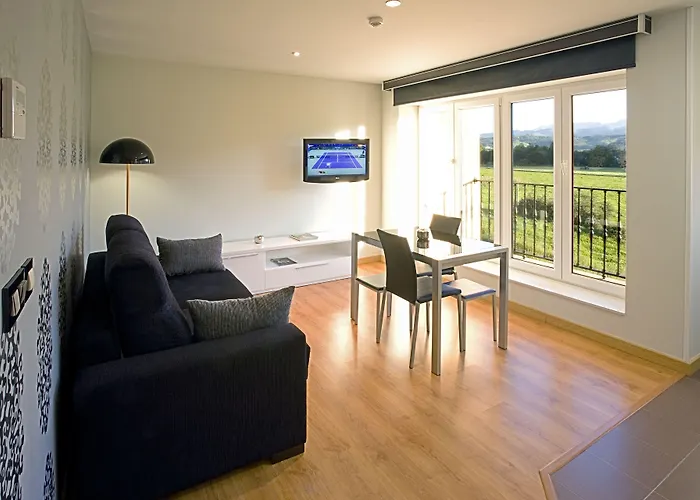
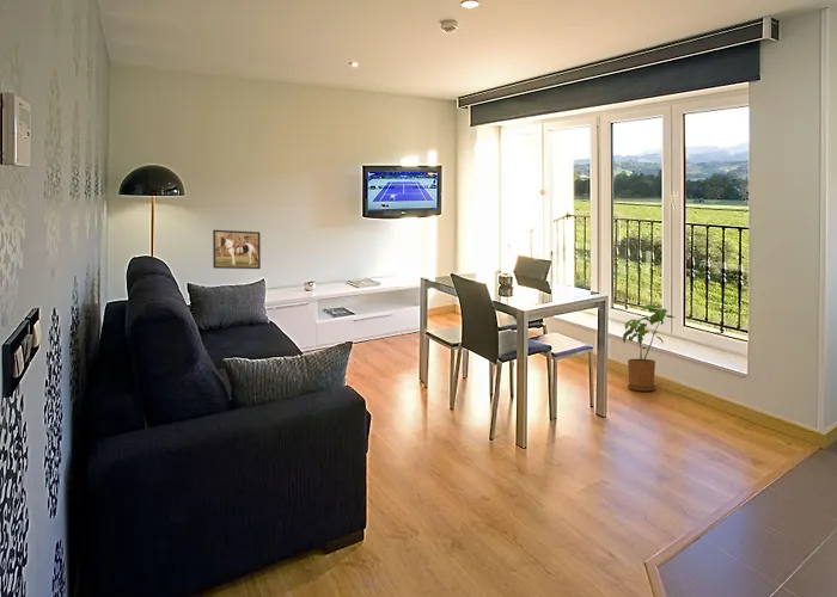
+ house plant (641, 347)
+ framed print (237, 250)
